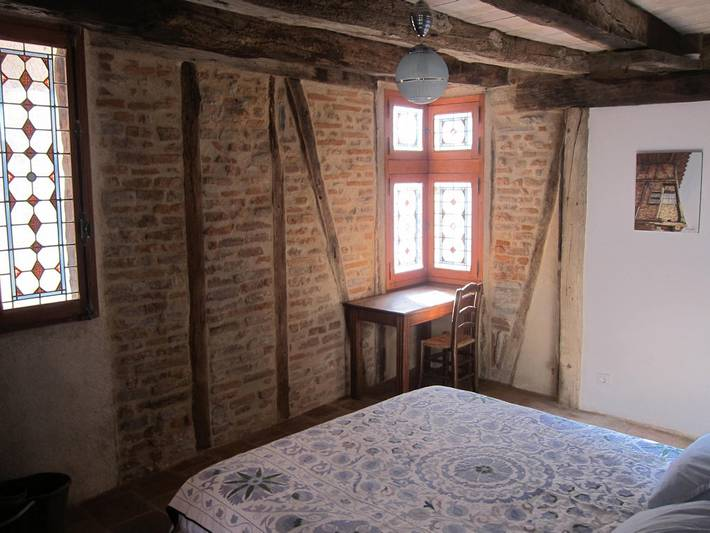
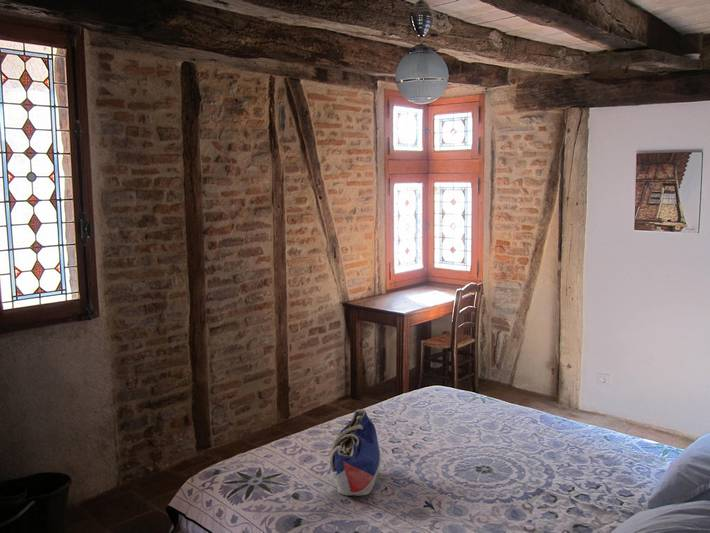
+ tote bag (353, 453)
